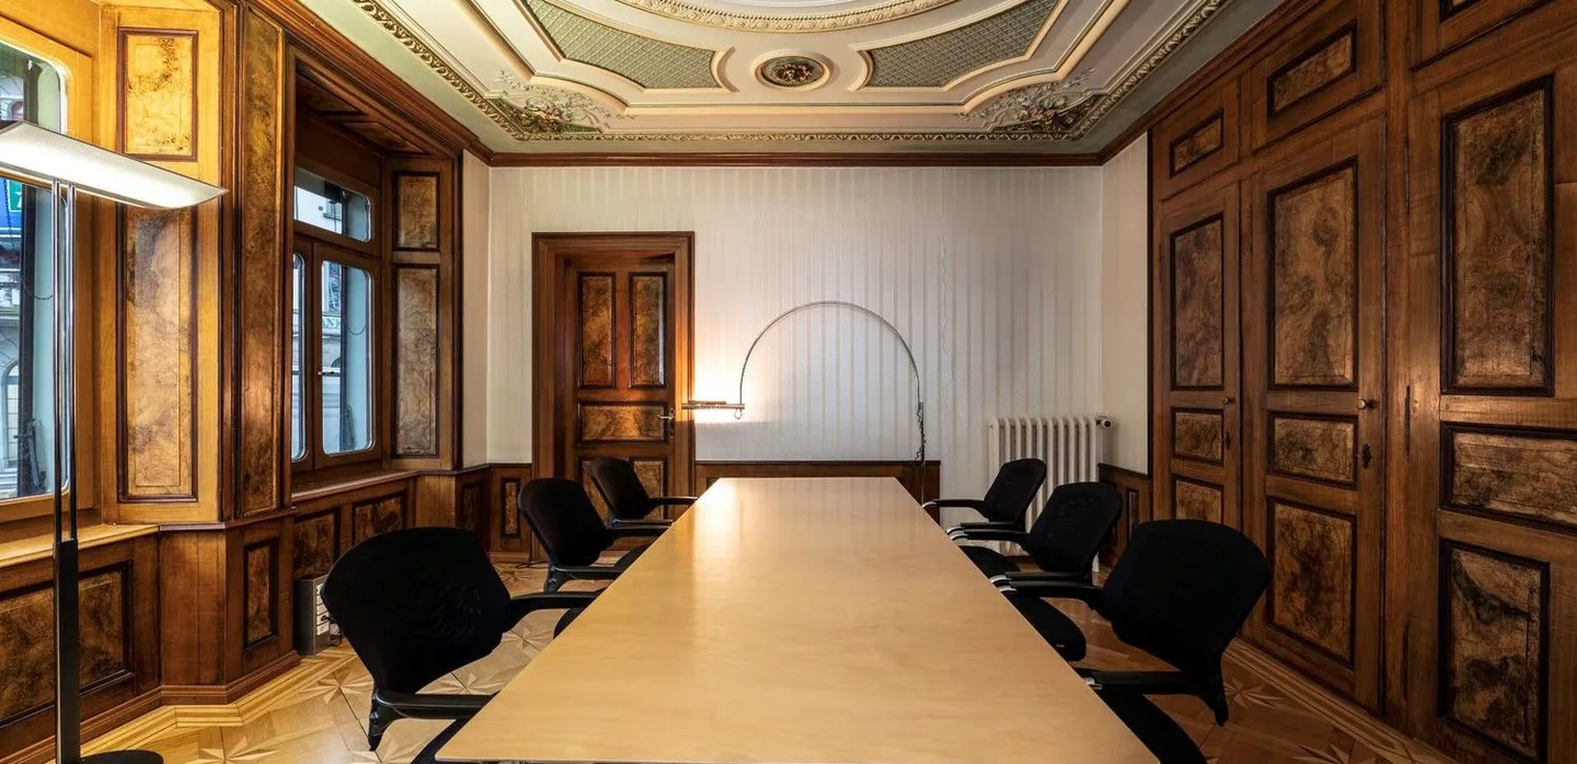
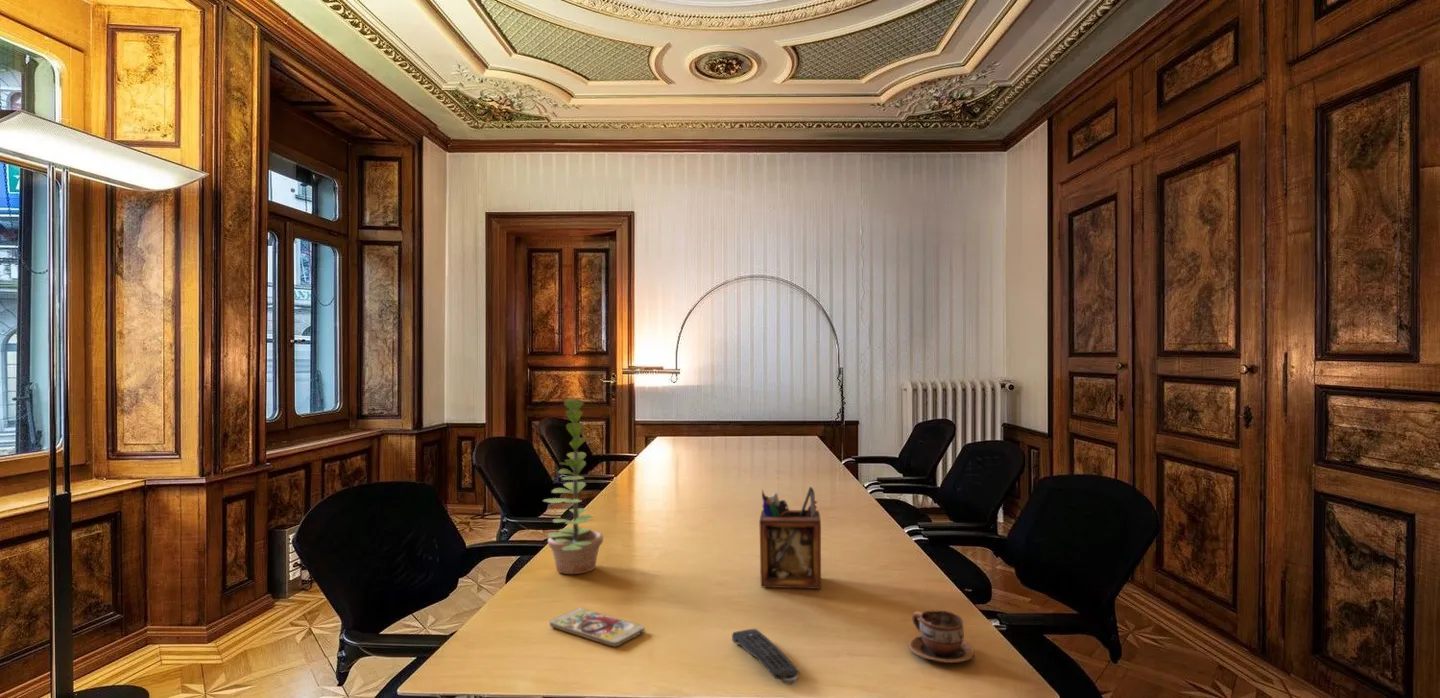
+ remote control (766, 654)
+ desk organizer (790, 535)
+ plant (574, 485)
+ cup (939, 634)
+ smartphone (596, 626)
